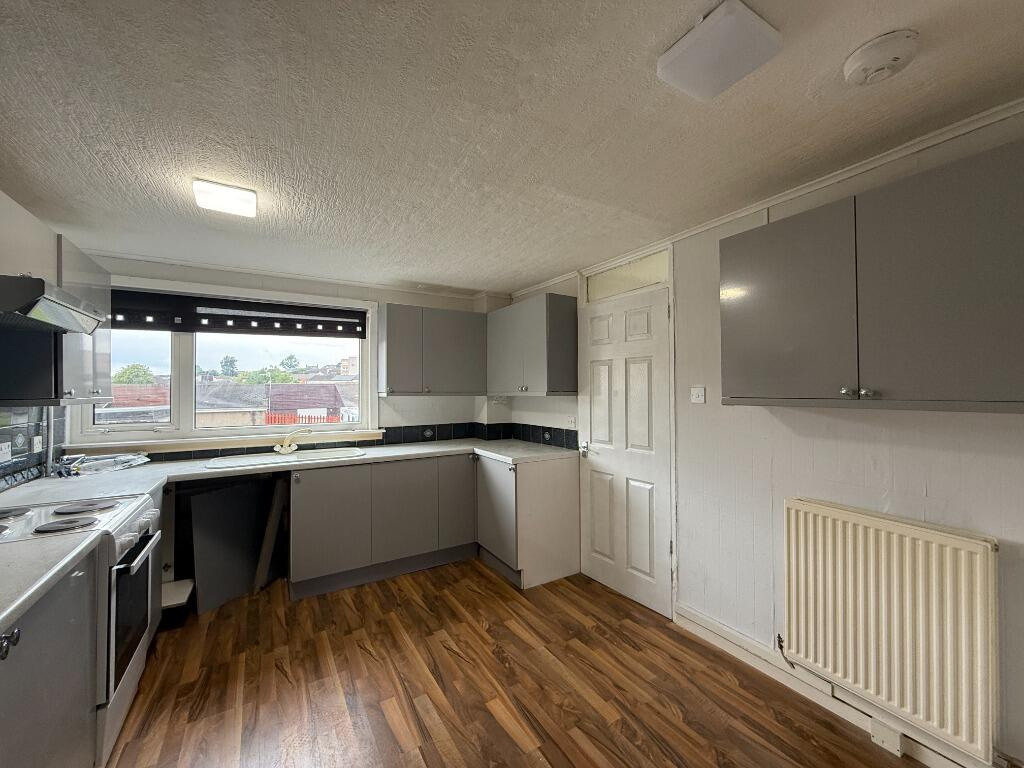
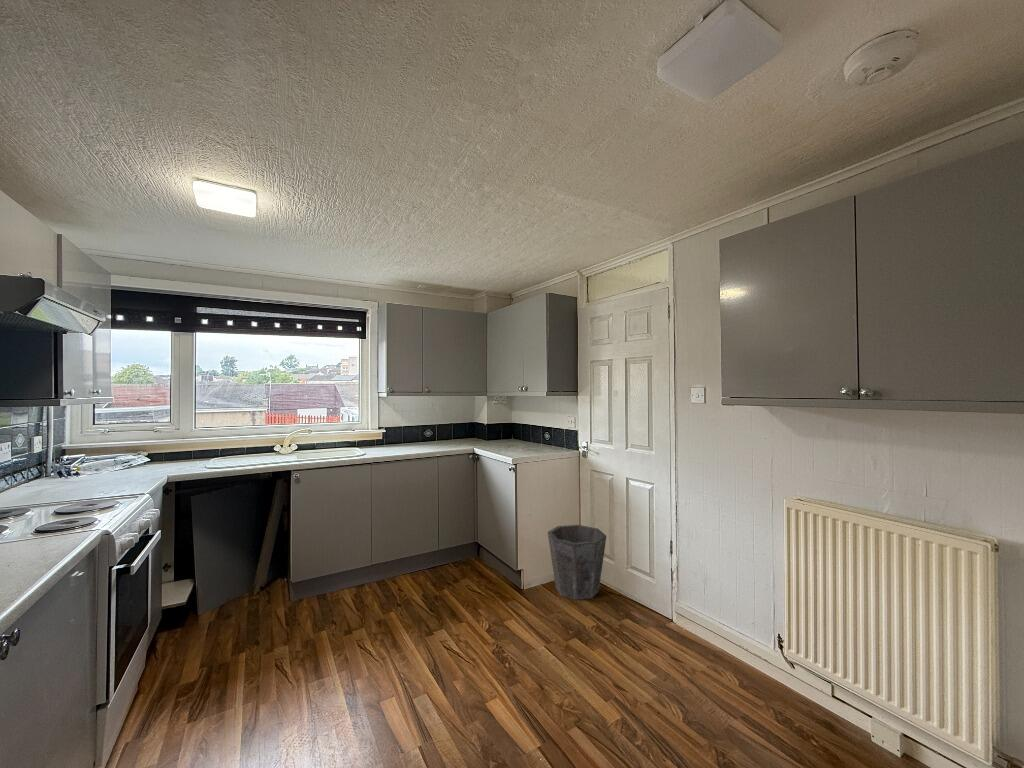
+ waste bin (576, 561)
